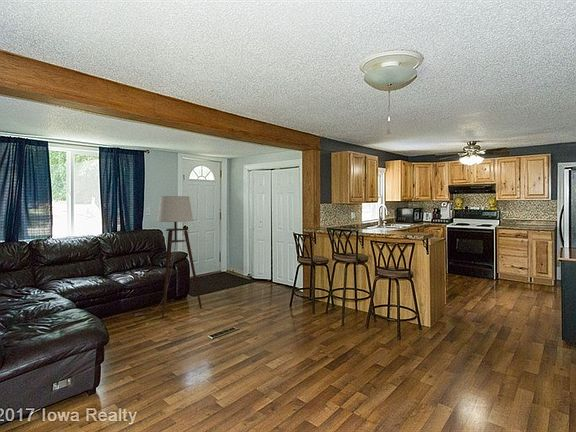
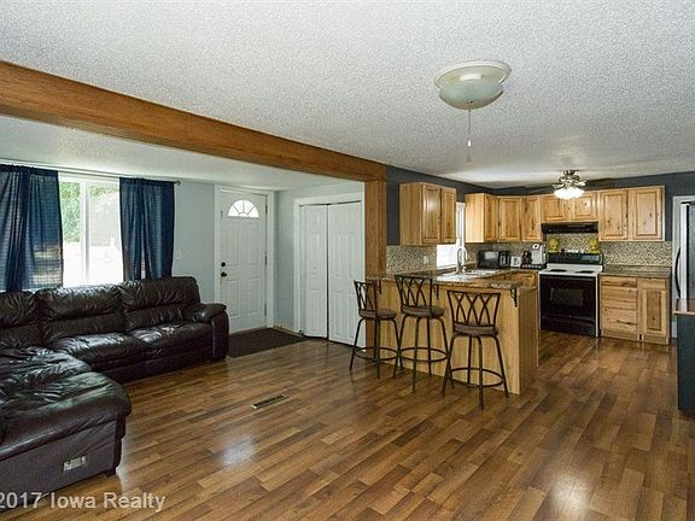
- floor lamp (167, 254)
